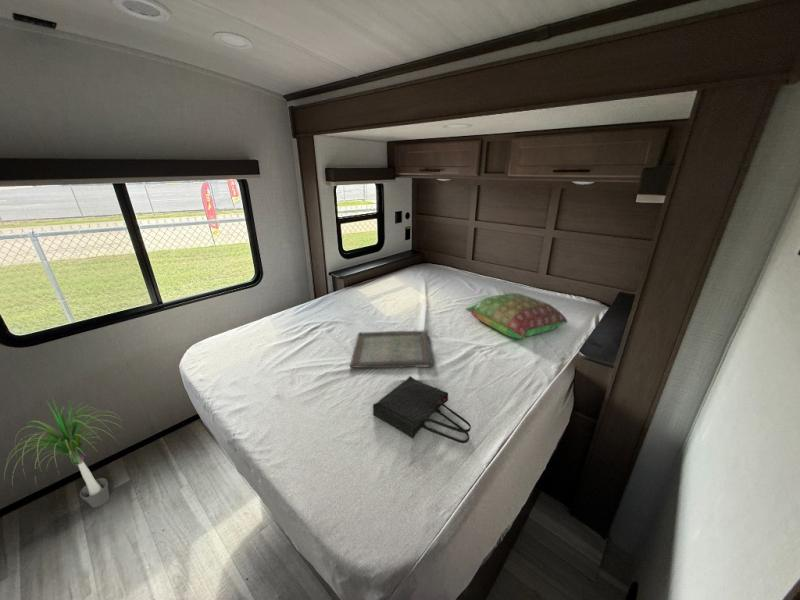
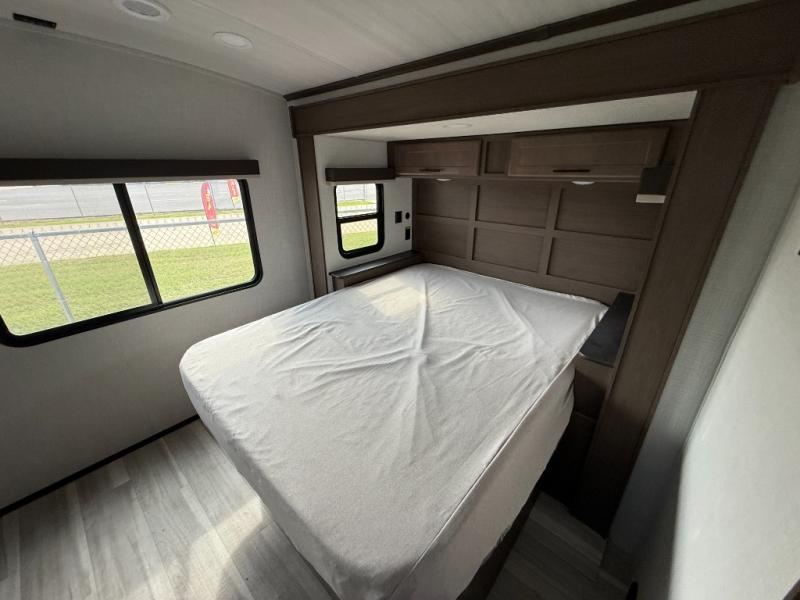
- serving tray (392, 347)
- pillow (517, 310)
- tote bag (426, 411)
- potted plant (75, 454)
